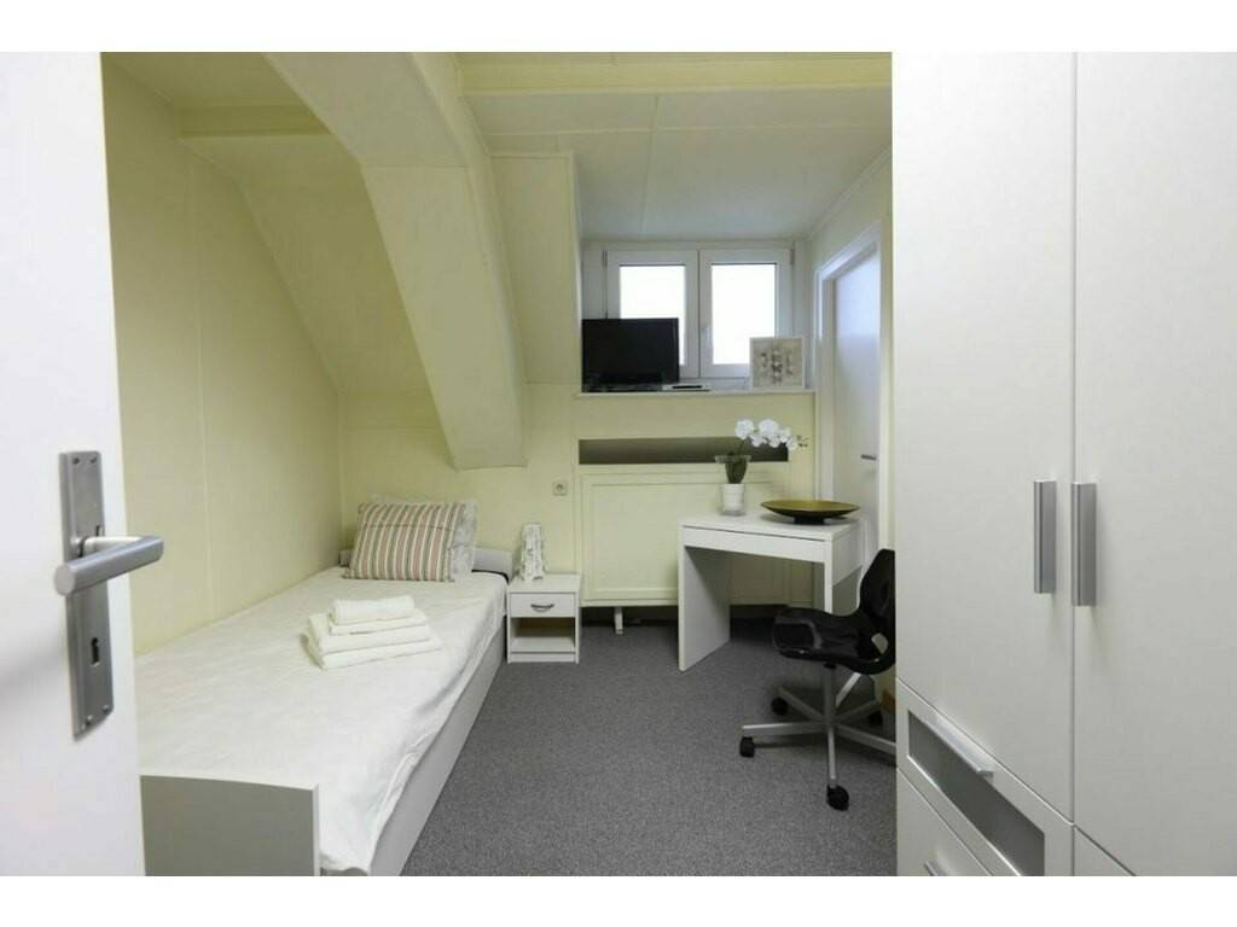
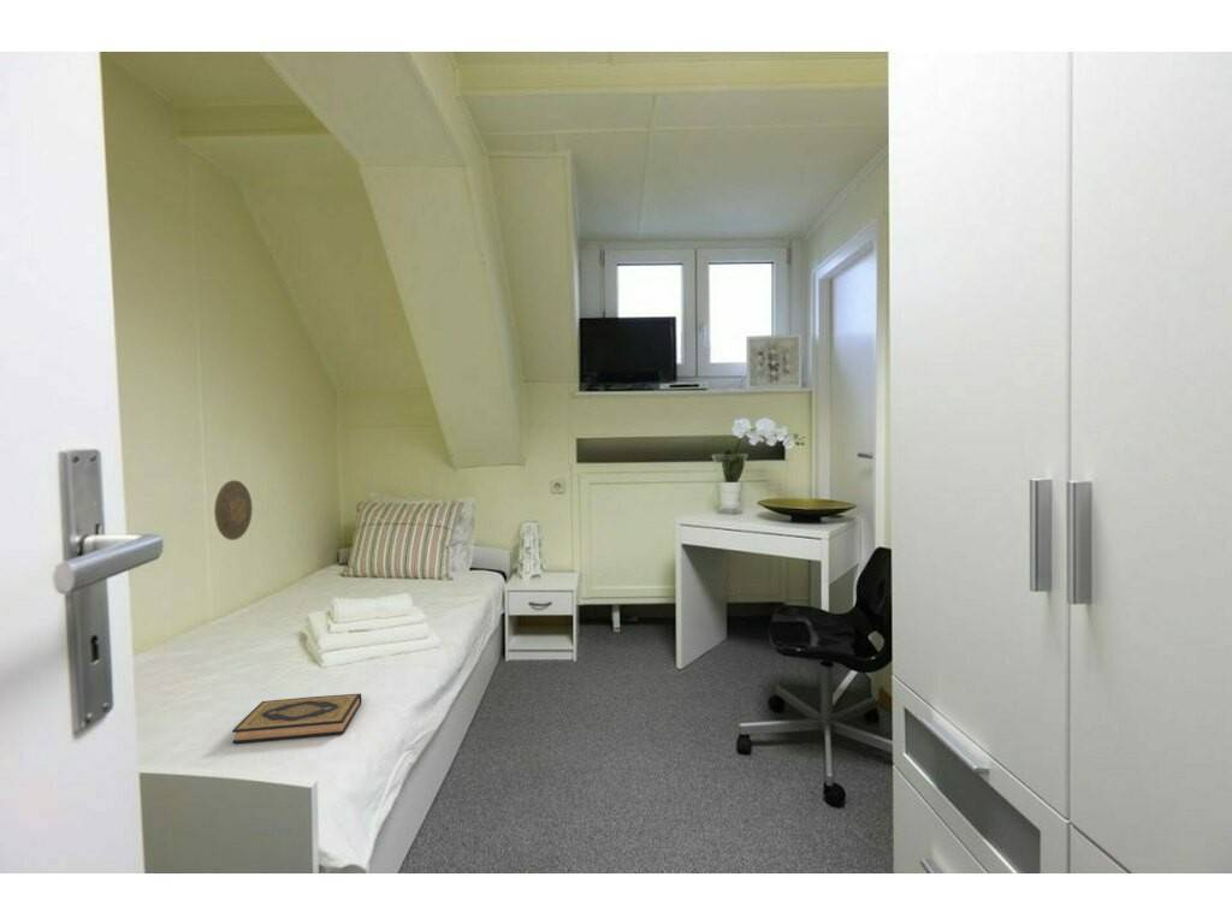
+ decorative plate (236, 509)
+ hardback book (301, 716)
